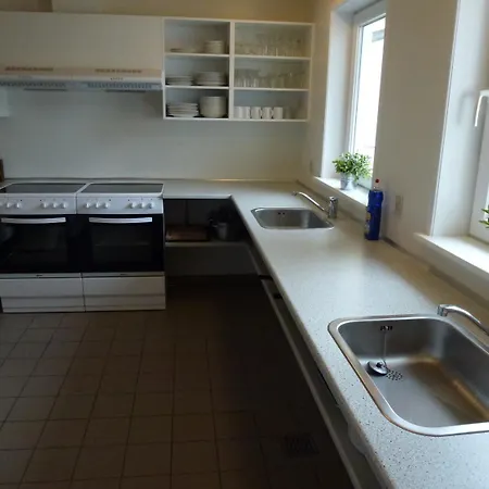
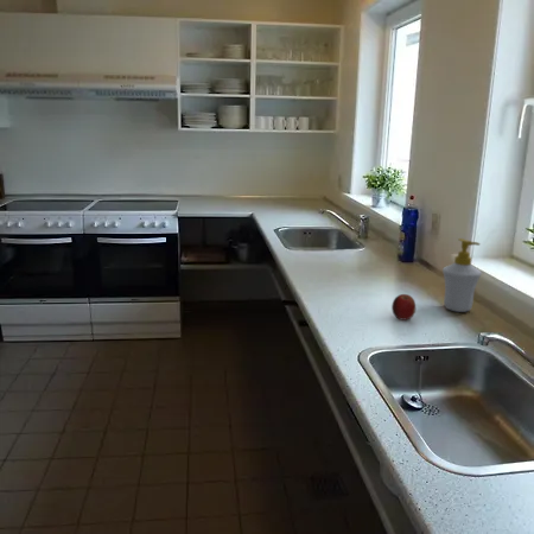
+ soap bottle (460, 274)
+ fruit (403, 306)
